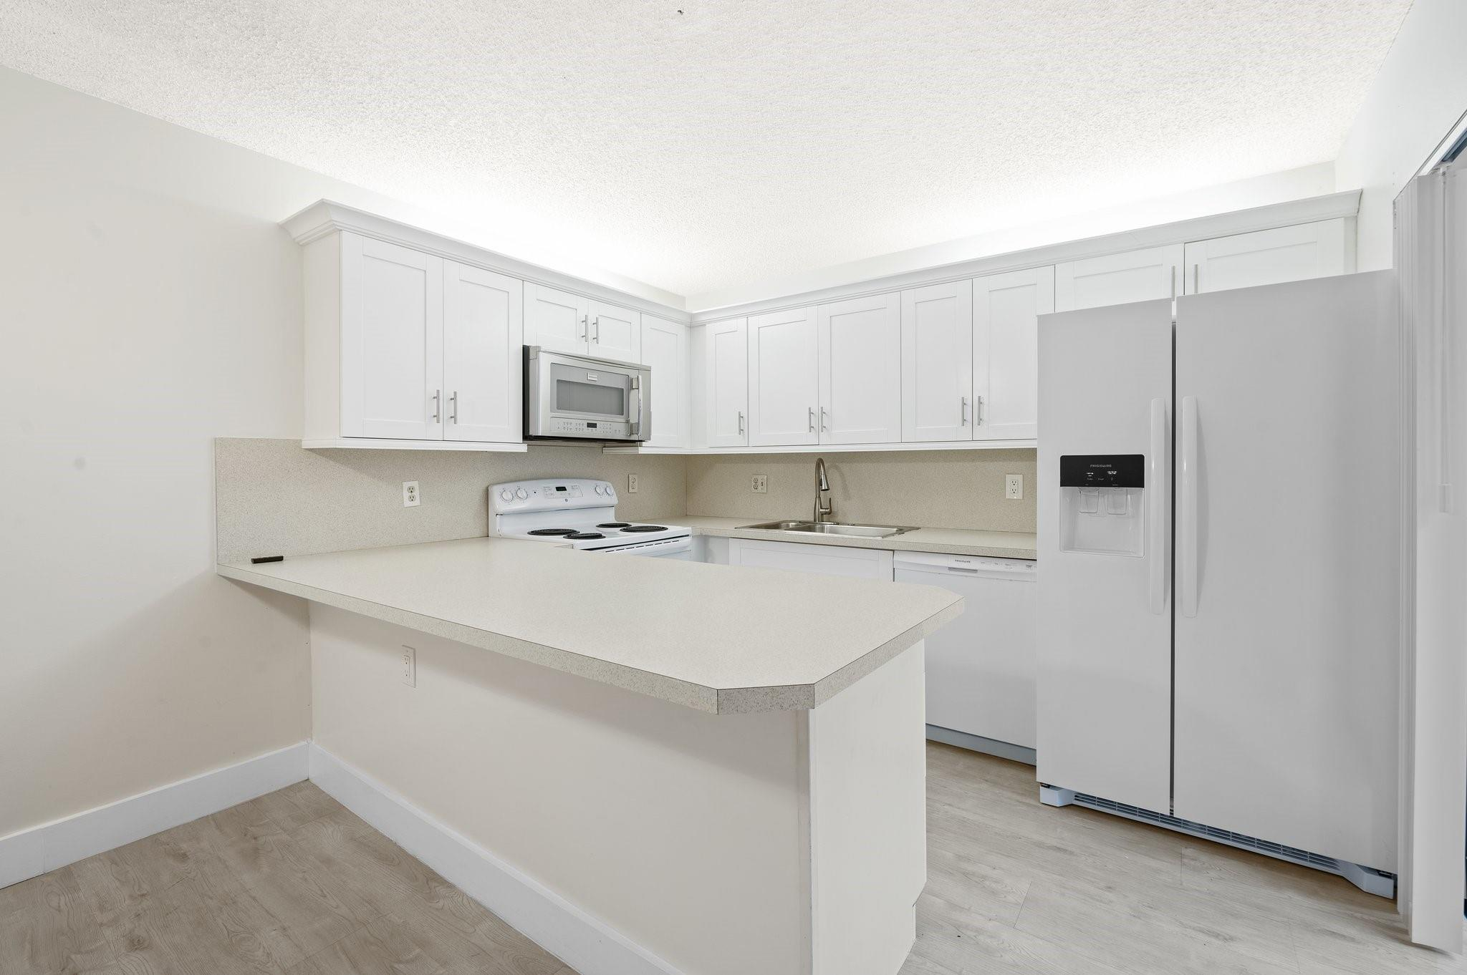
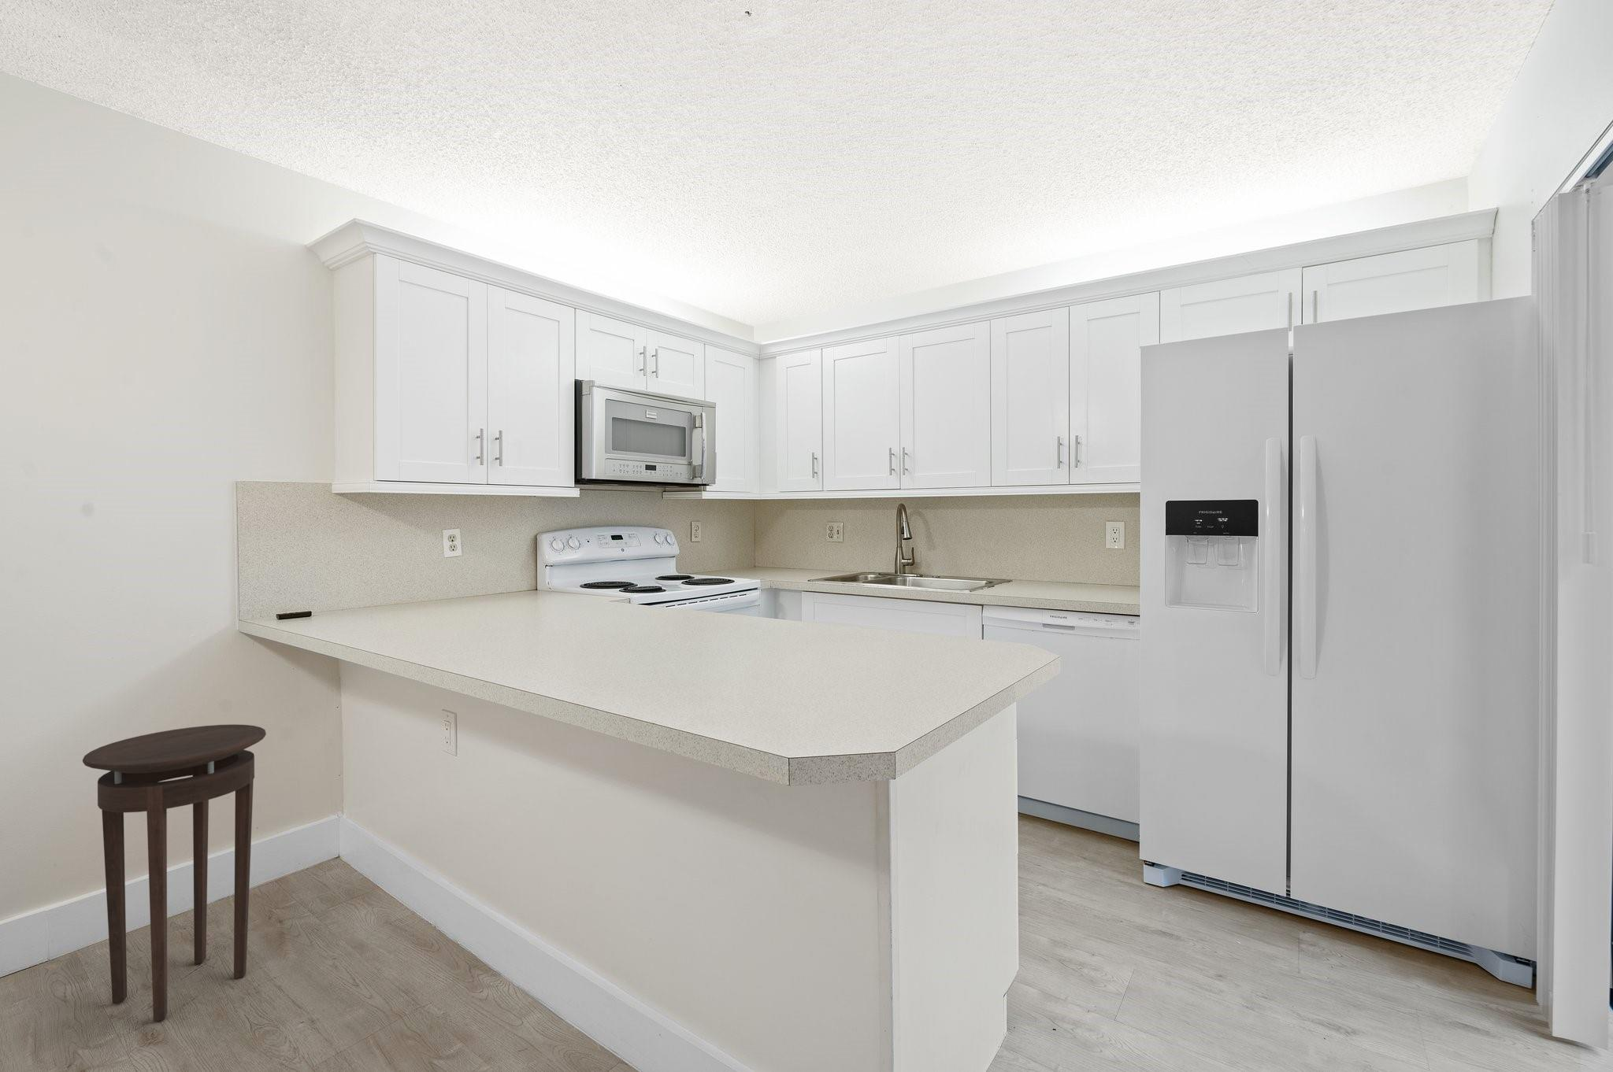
+ stool (194, 866)
